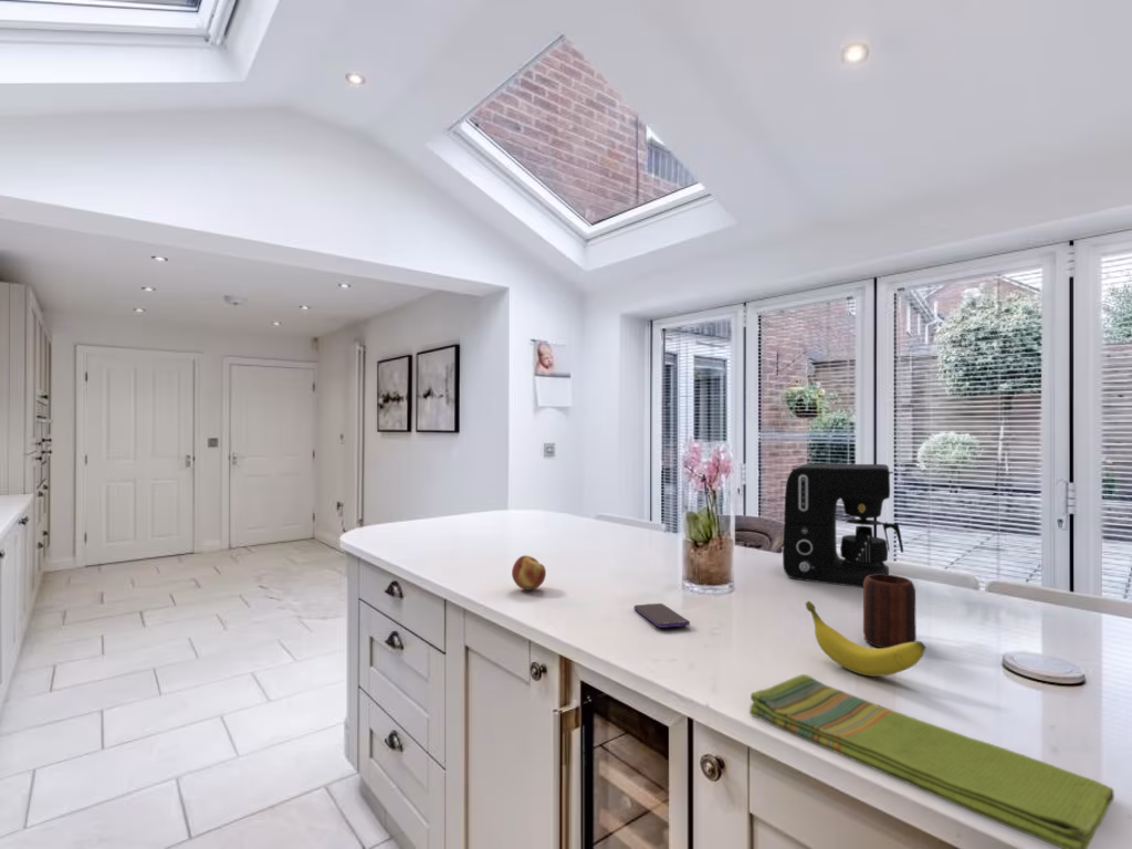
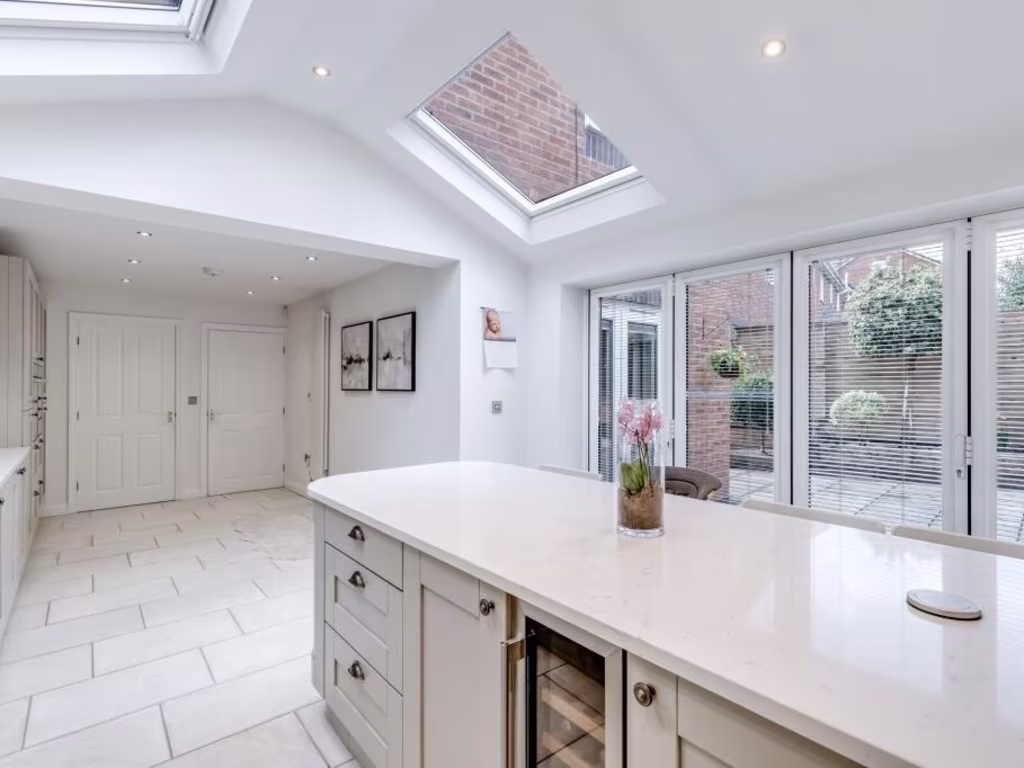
- dish towel (908, 740)
- fruit (528, 573)
- coffee maker (846, 522)
- banana (859, 644)
- smartphone (660, 615)
- mug (890, 608)
